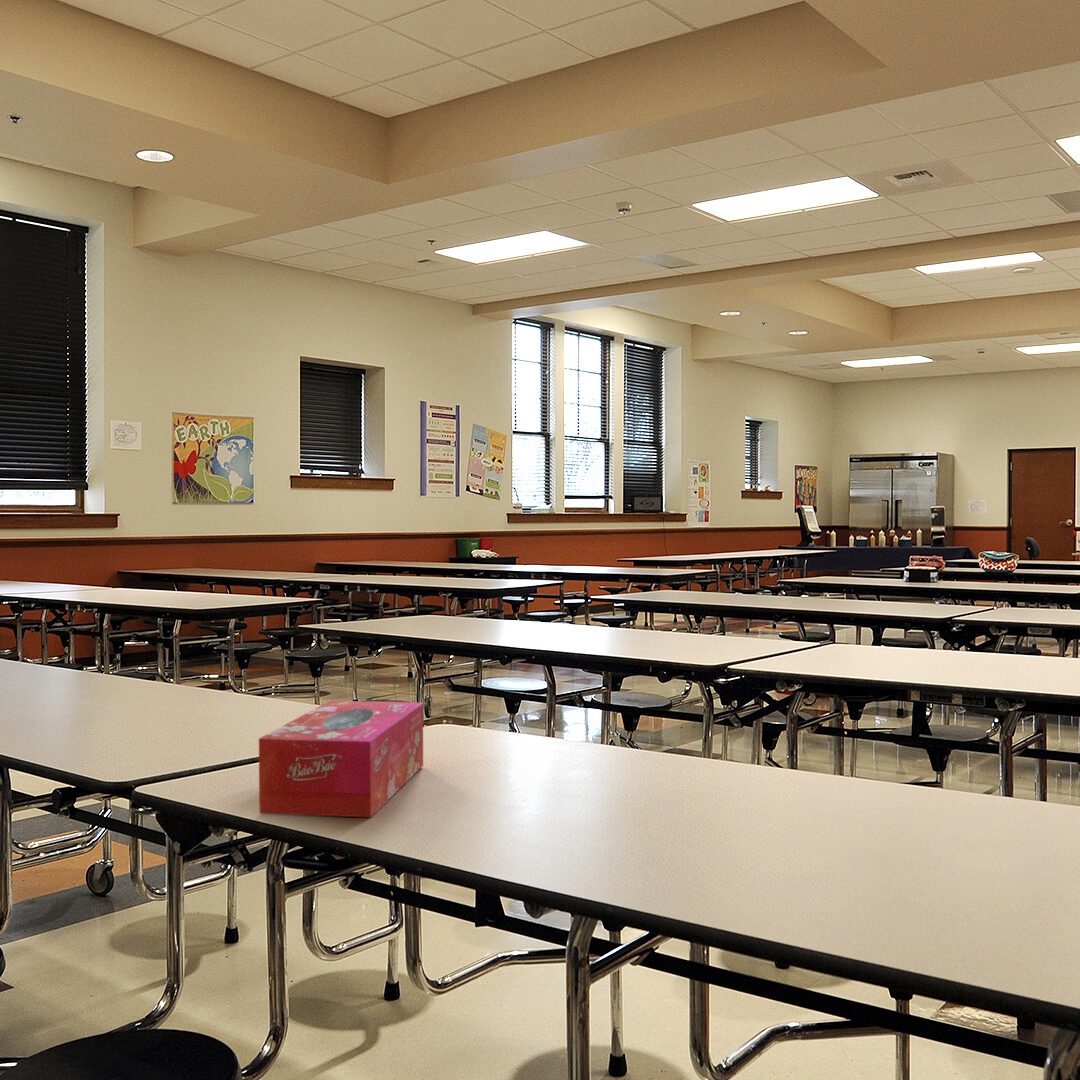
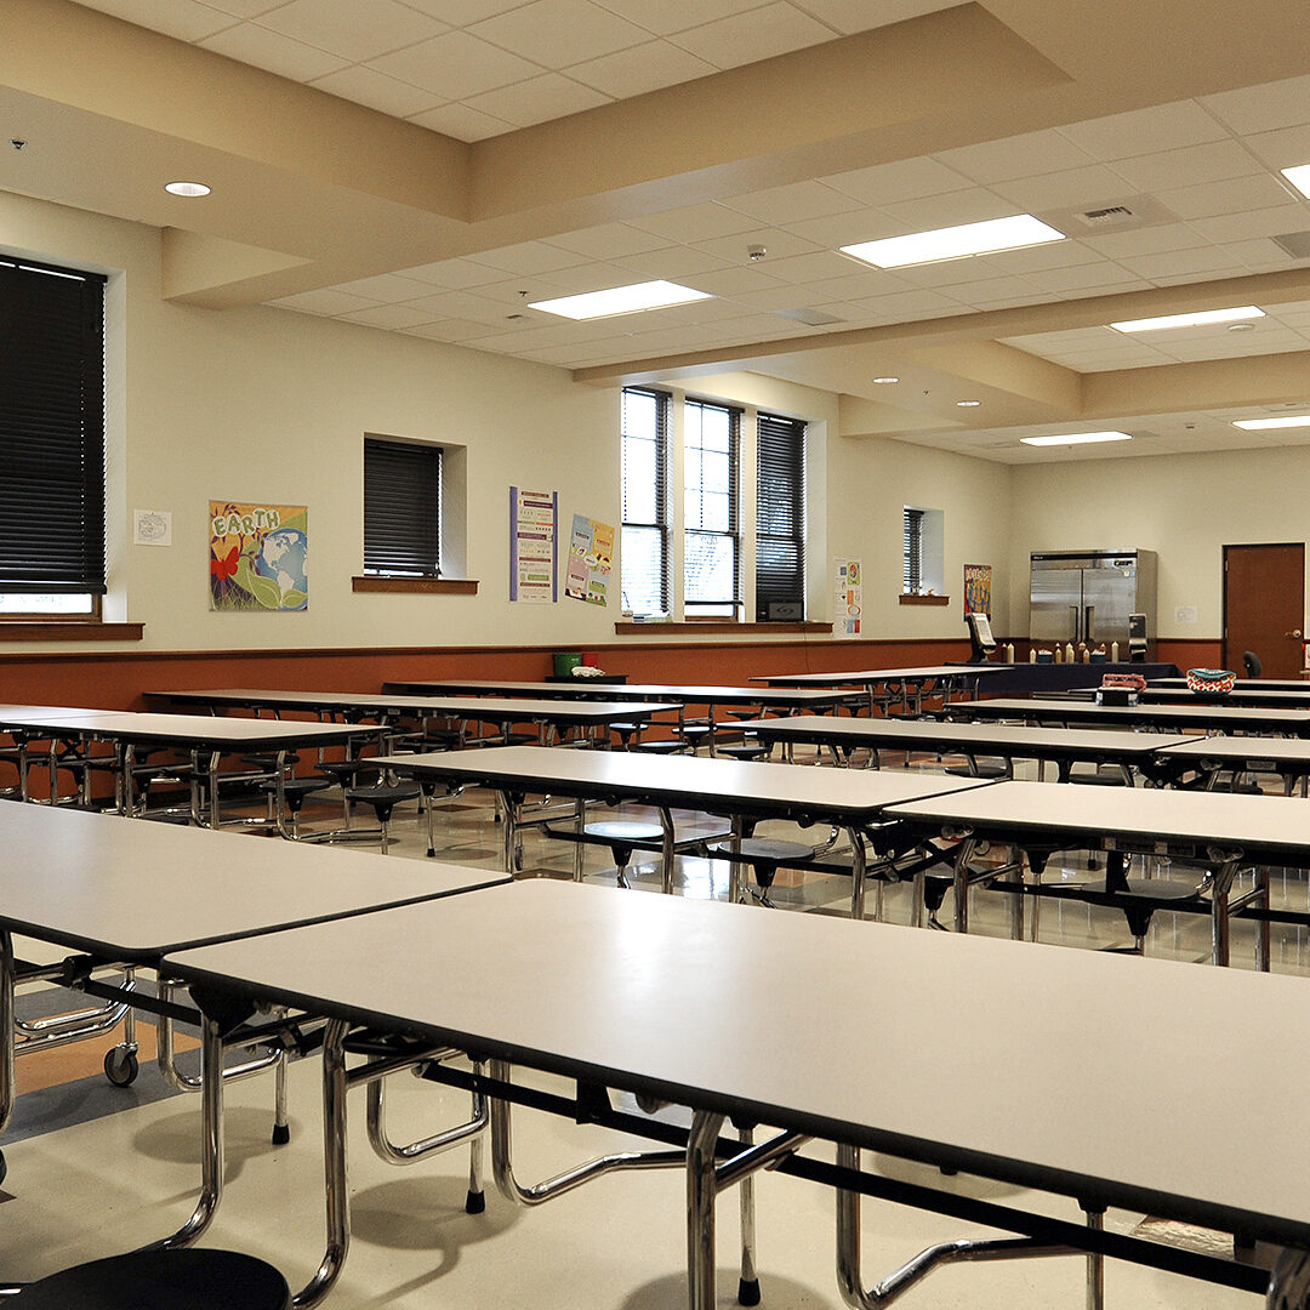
- tissue box (348, 753)
